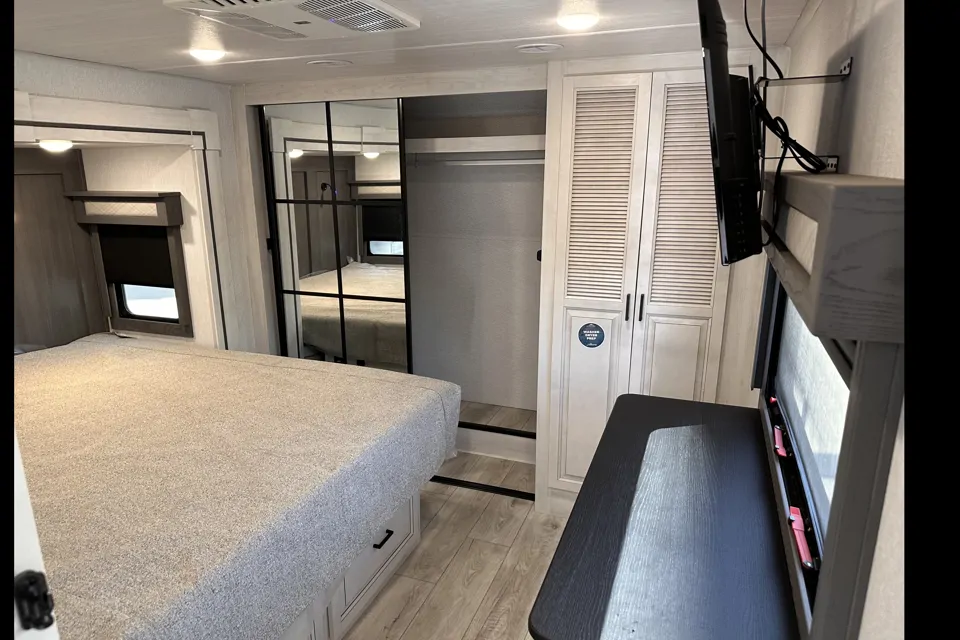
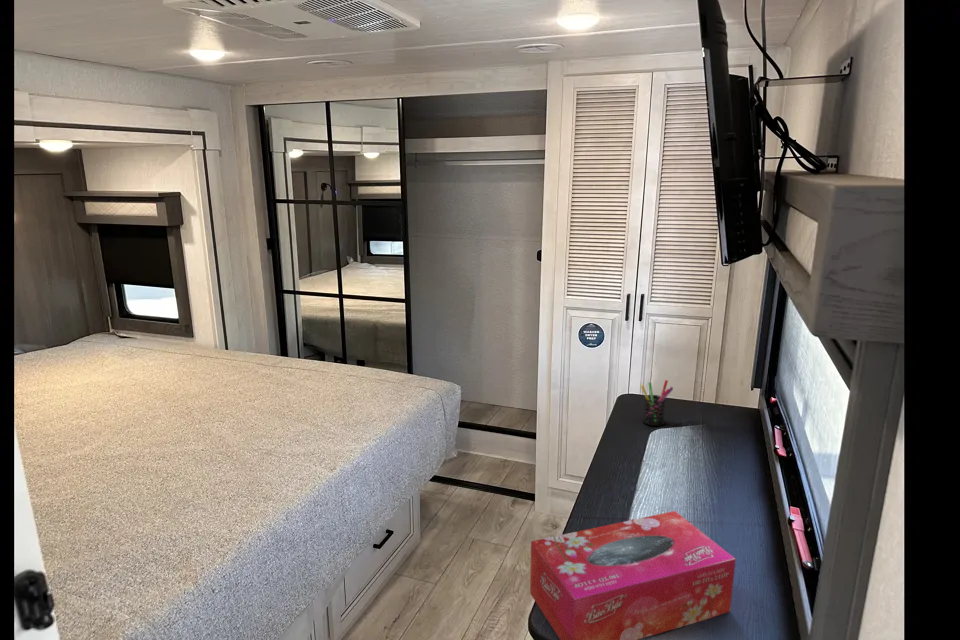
+ pen holder (654, 401)
+ tissue box (629, 576)
